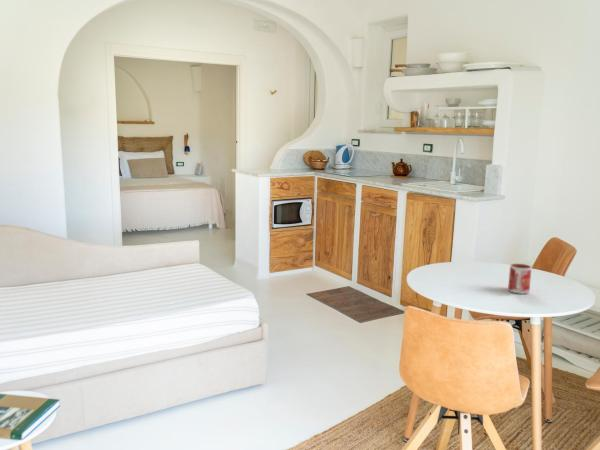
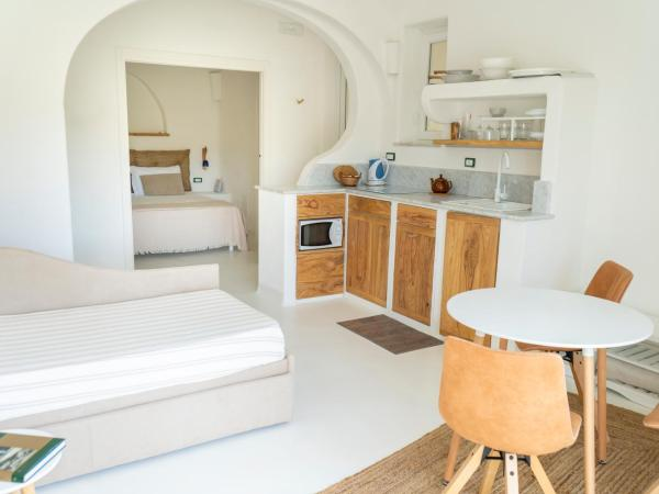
- mug (517, 279)
